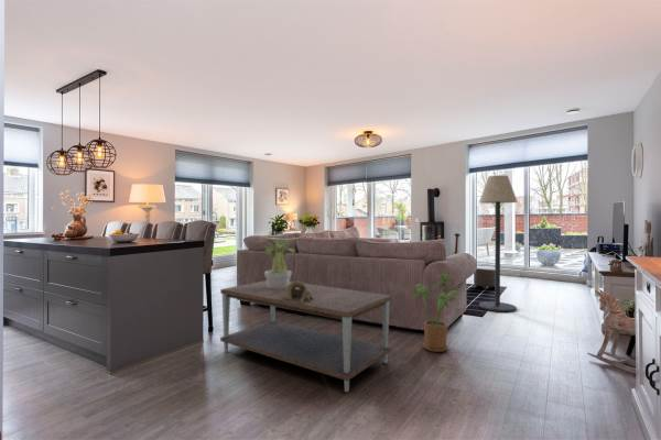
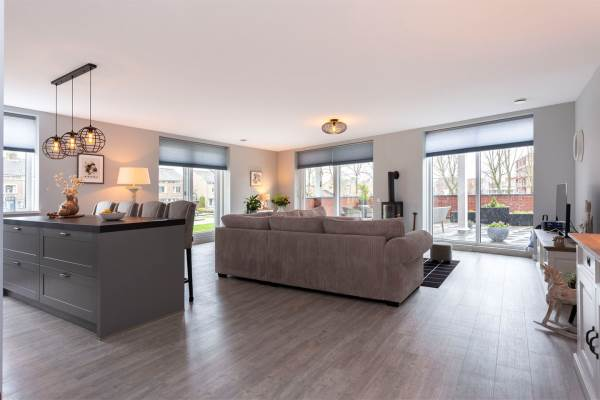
- floor lamp (497, 241)
- house plant (438, 311)
- decorative bowl (300, 289)
- potted plant (278, 262)
- coffee table (302, 327)
